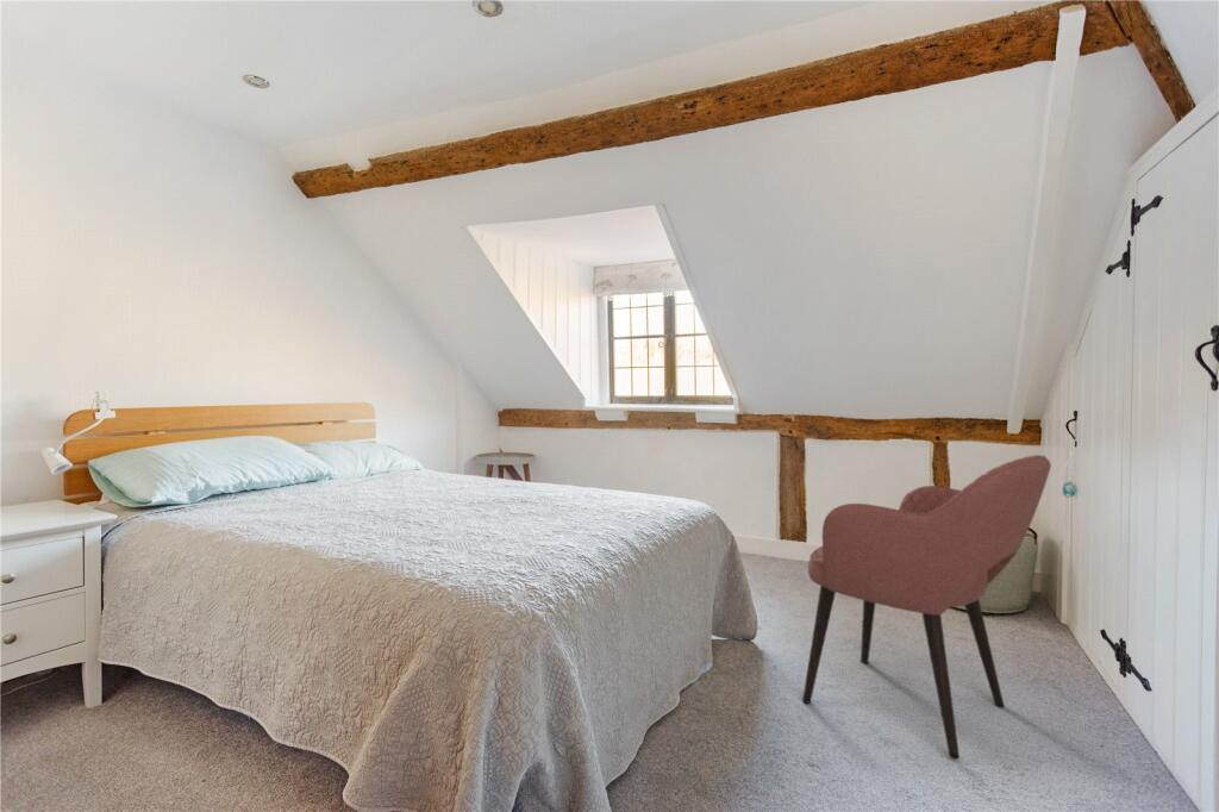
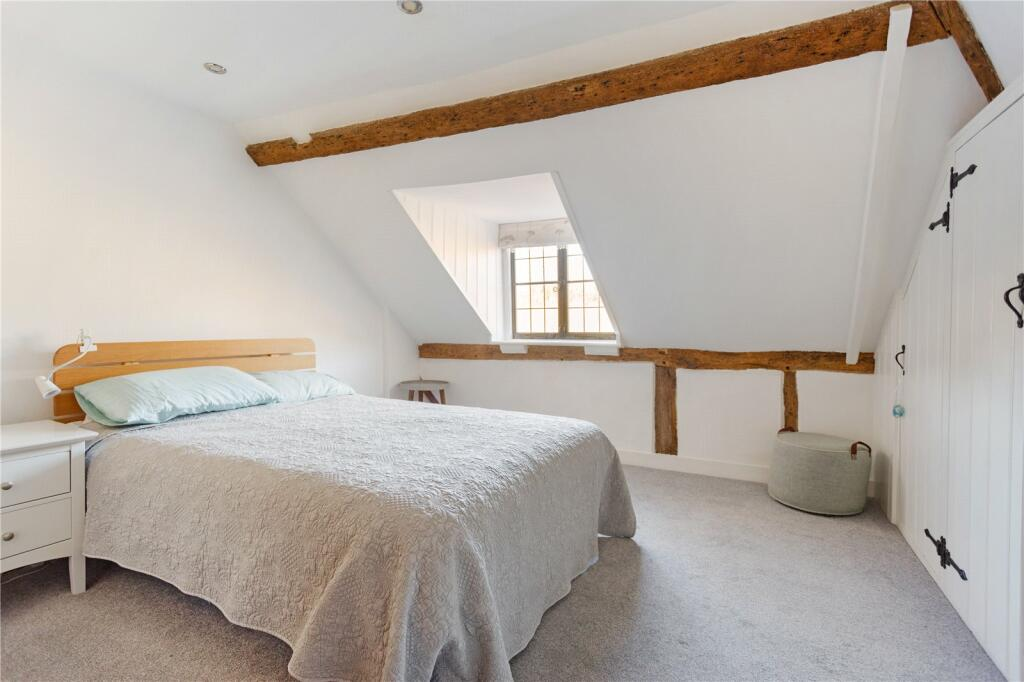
- armchair (919, 579)
